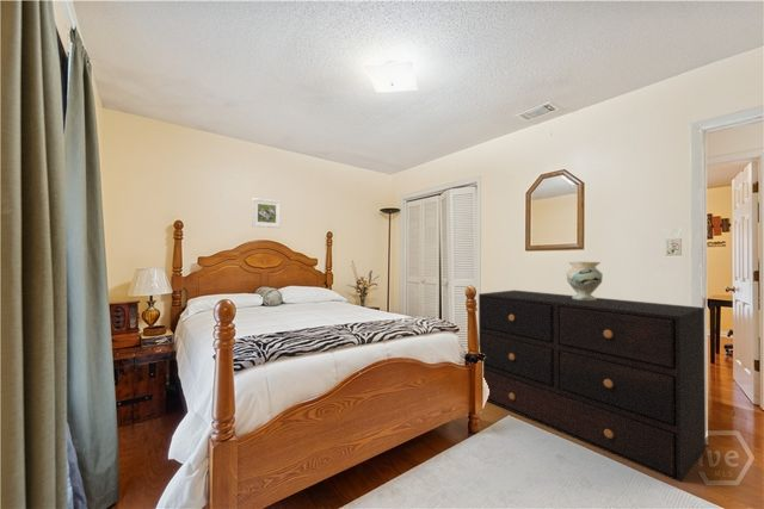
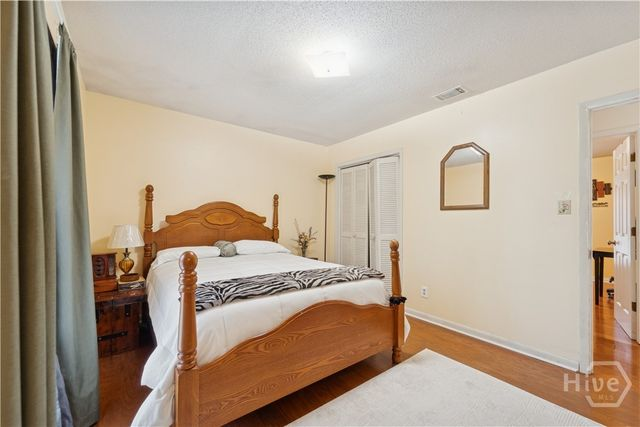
- dresser (572, 360)
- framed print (266, 213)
- decorative vase (584, 280)
